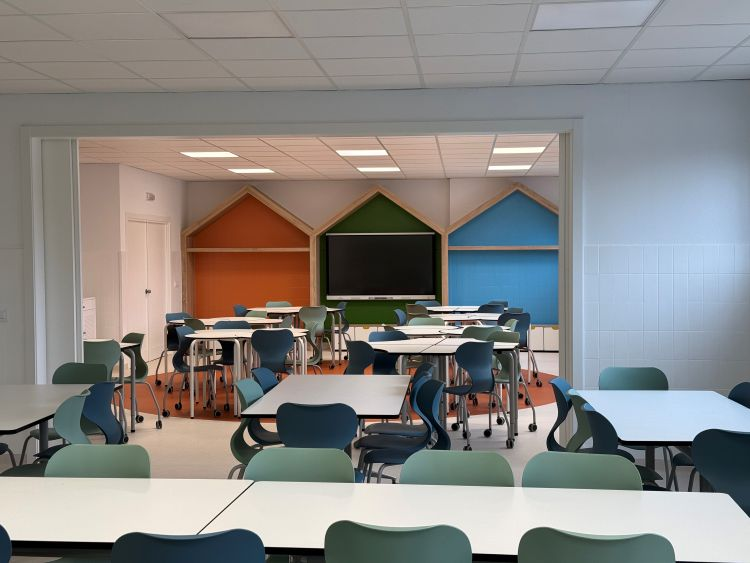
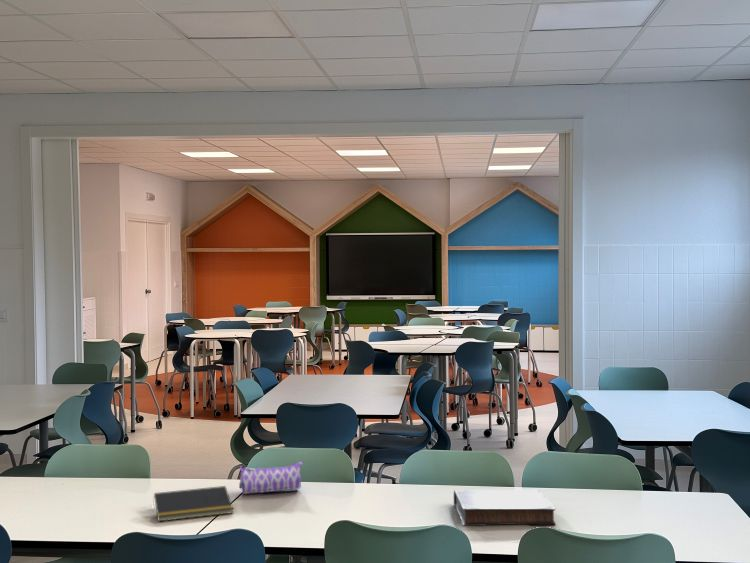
+ pencil case (270, 477)
+ book (502, 505)
+ notepad (193, 502)
